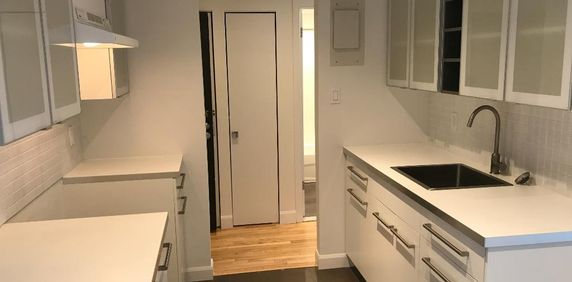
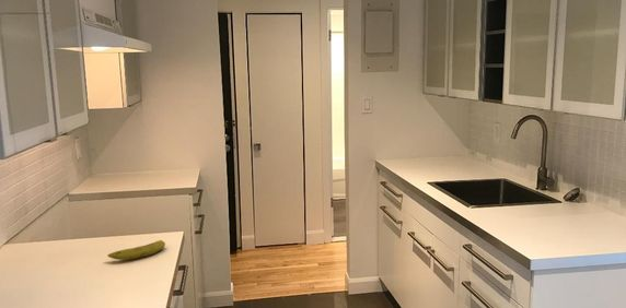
+ fruit (138, 249)
